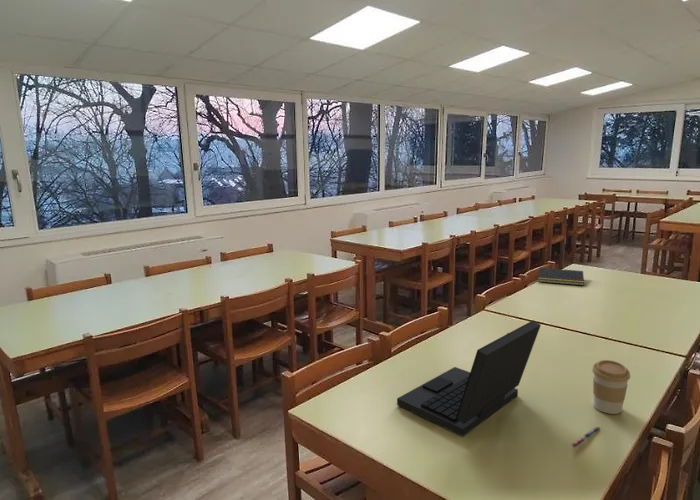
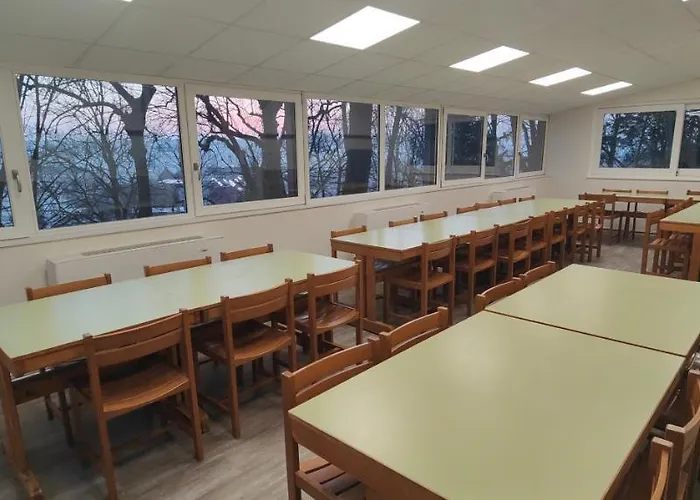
- notepad (560, 276)
- laptop (472, 365)
- coffee cup (609, 386)
- pen (586, 435)
